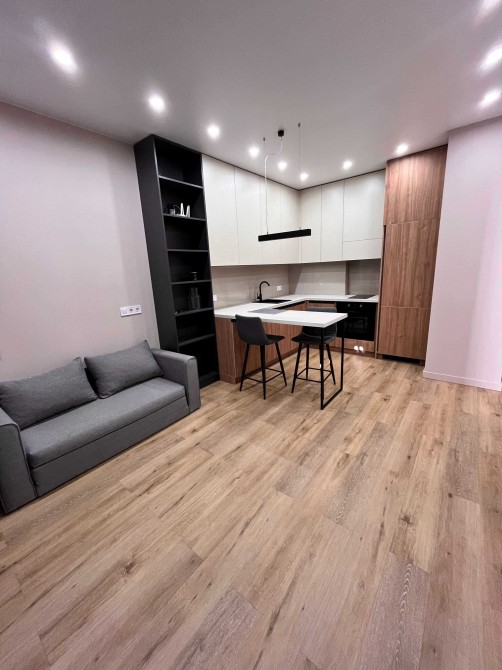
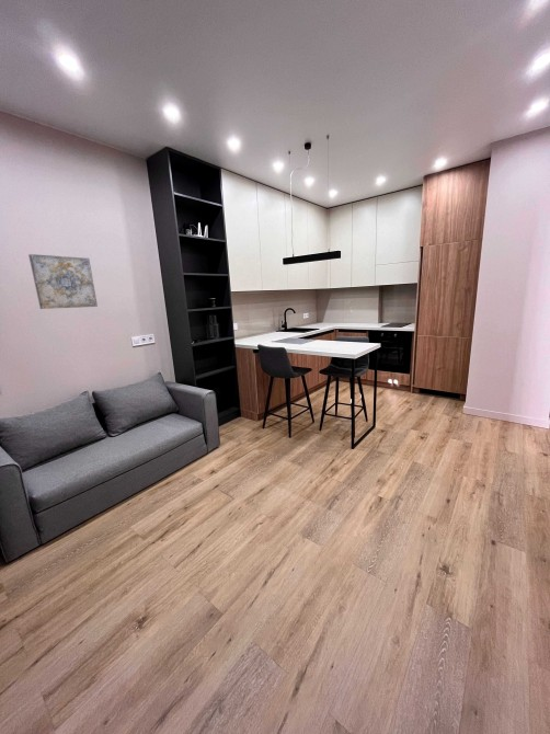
+ wall art (65, 282)
